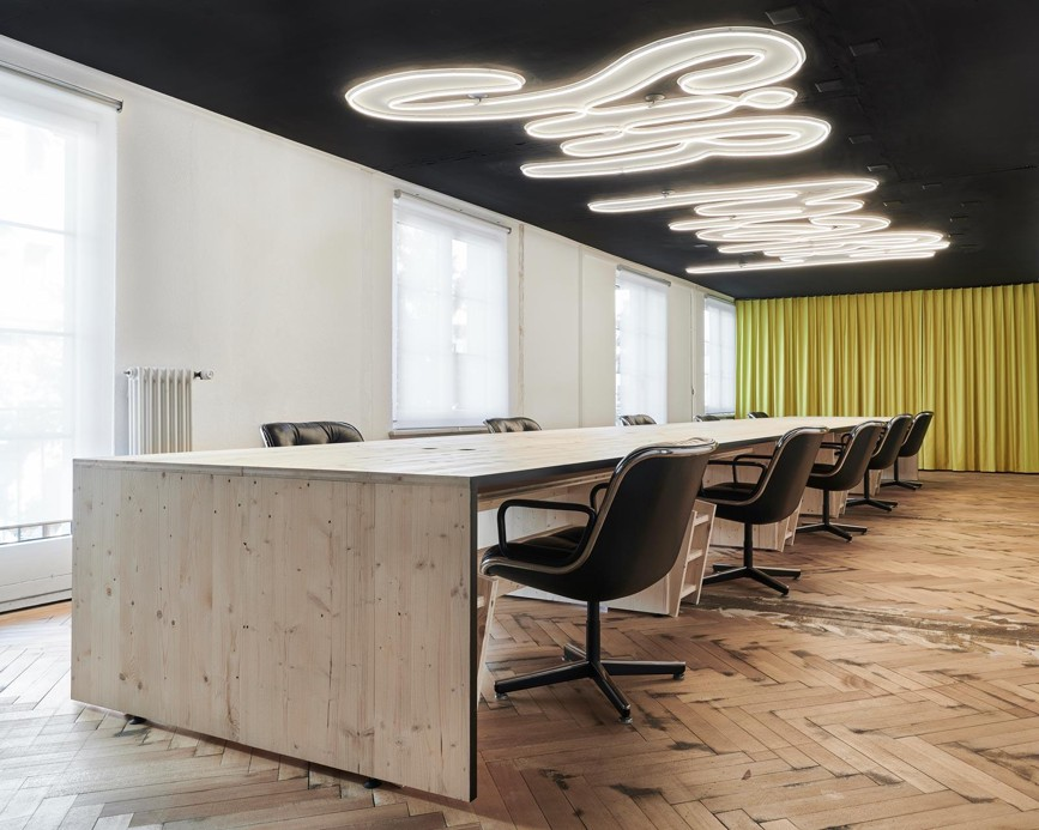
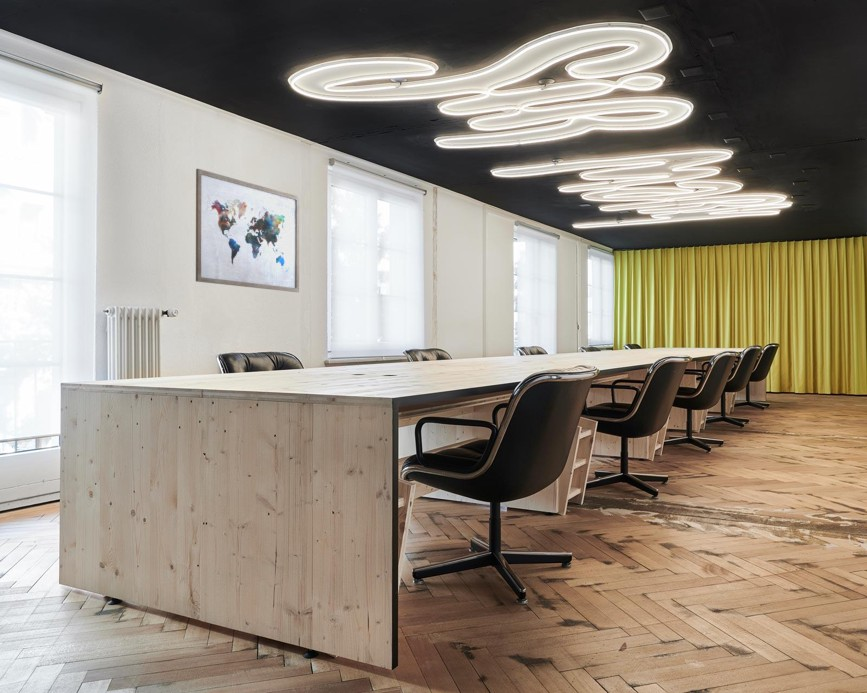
+ wall art (251, 235)
